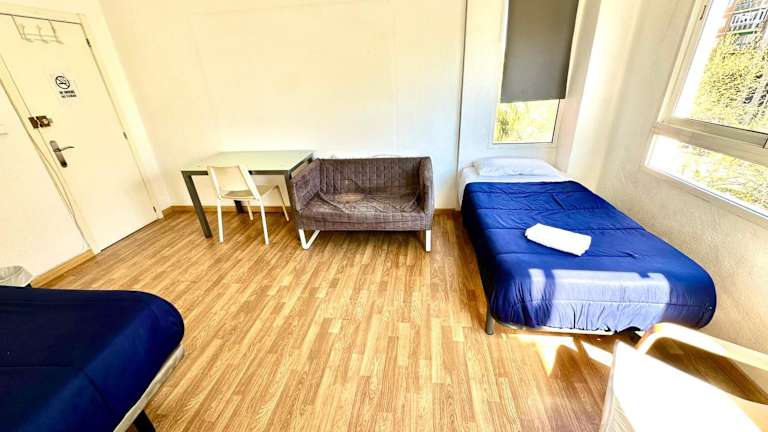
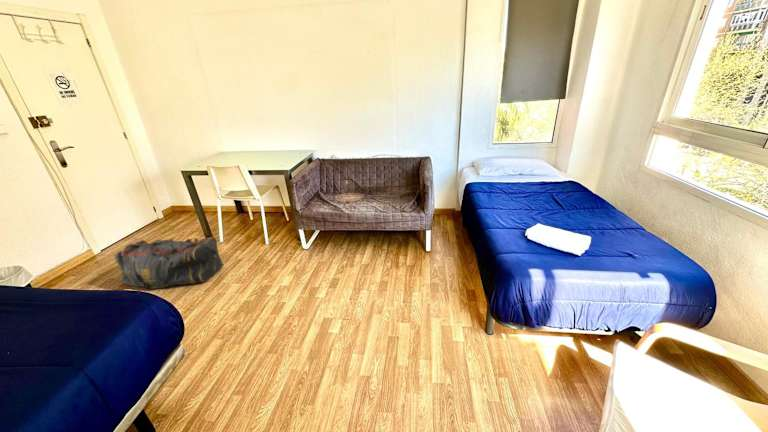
+ duffel bag (170, 258)
